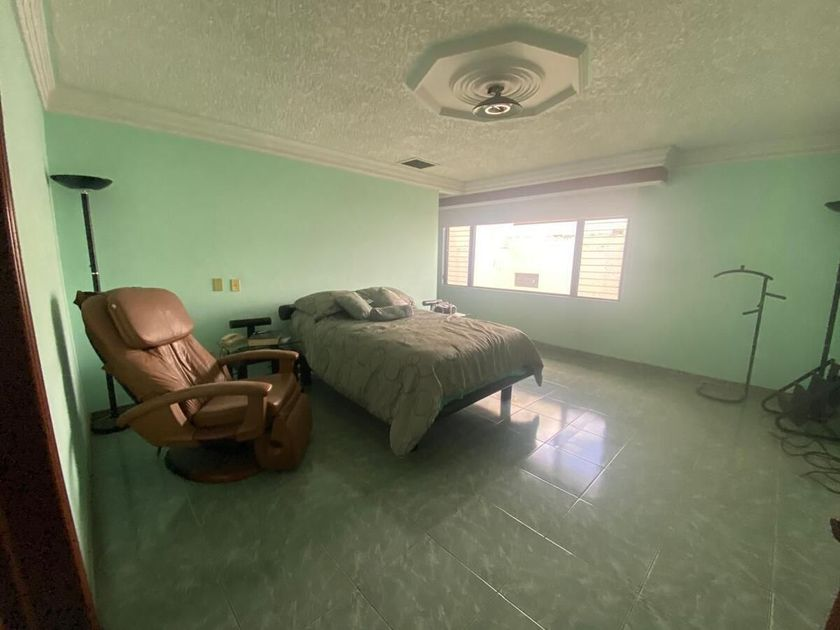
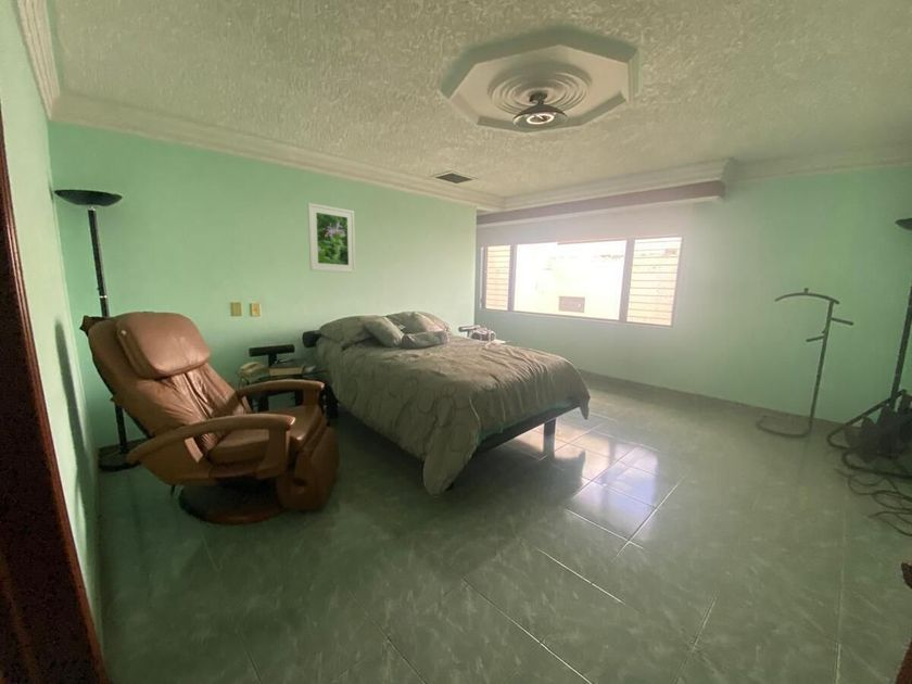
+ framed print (332, 239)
